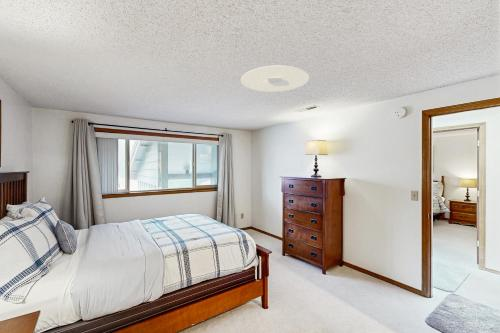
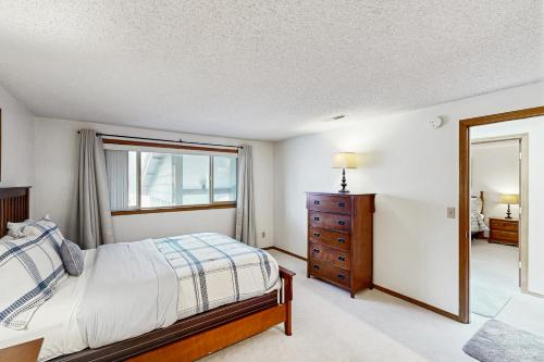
- ceiling light (274, 77)
